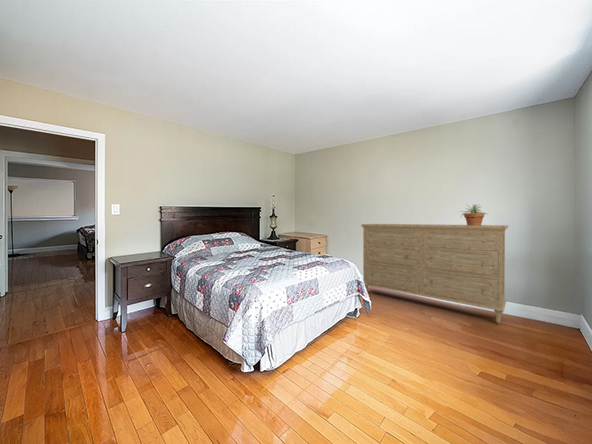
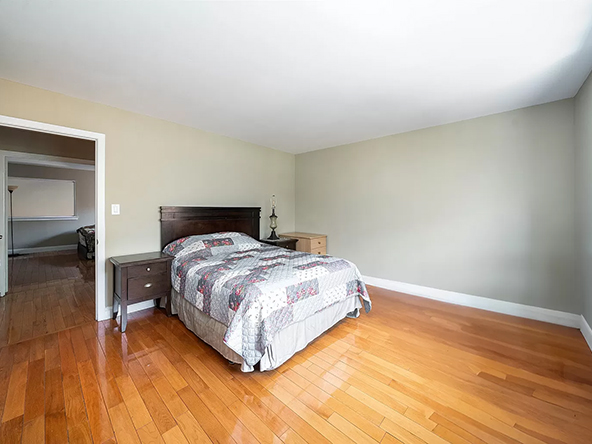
- potted plant (474, 214)
- dresser (426, 263)
